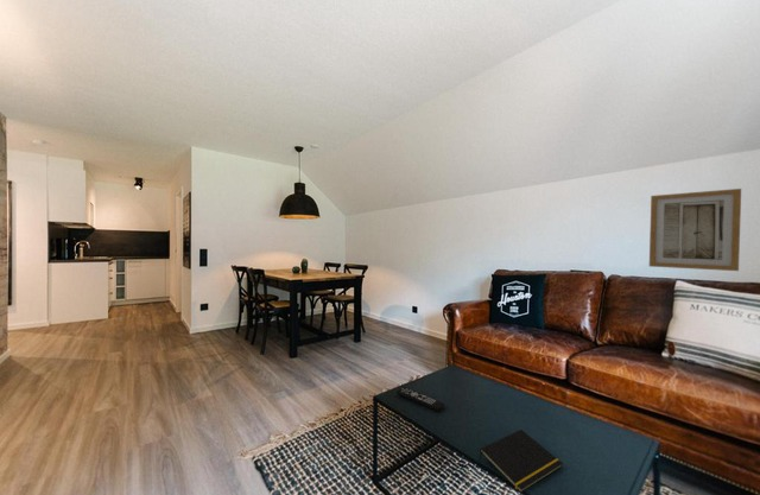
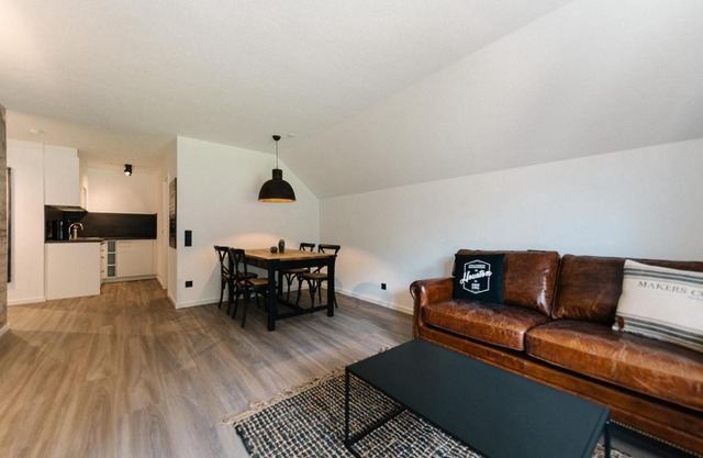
- remote control (419, 398)
- notepad (520, 457)
- wall art (691, 230)
